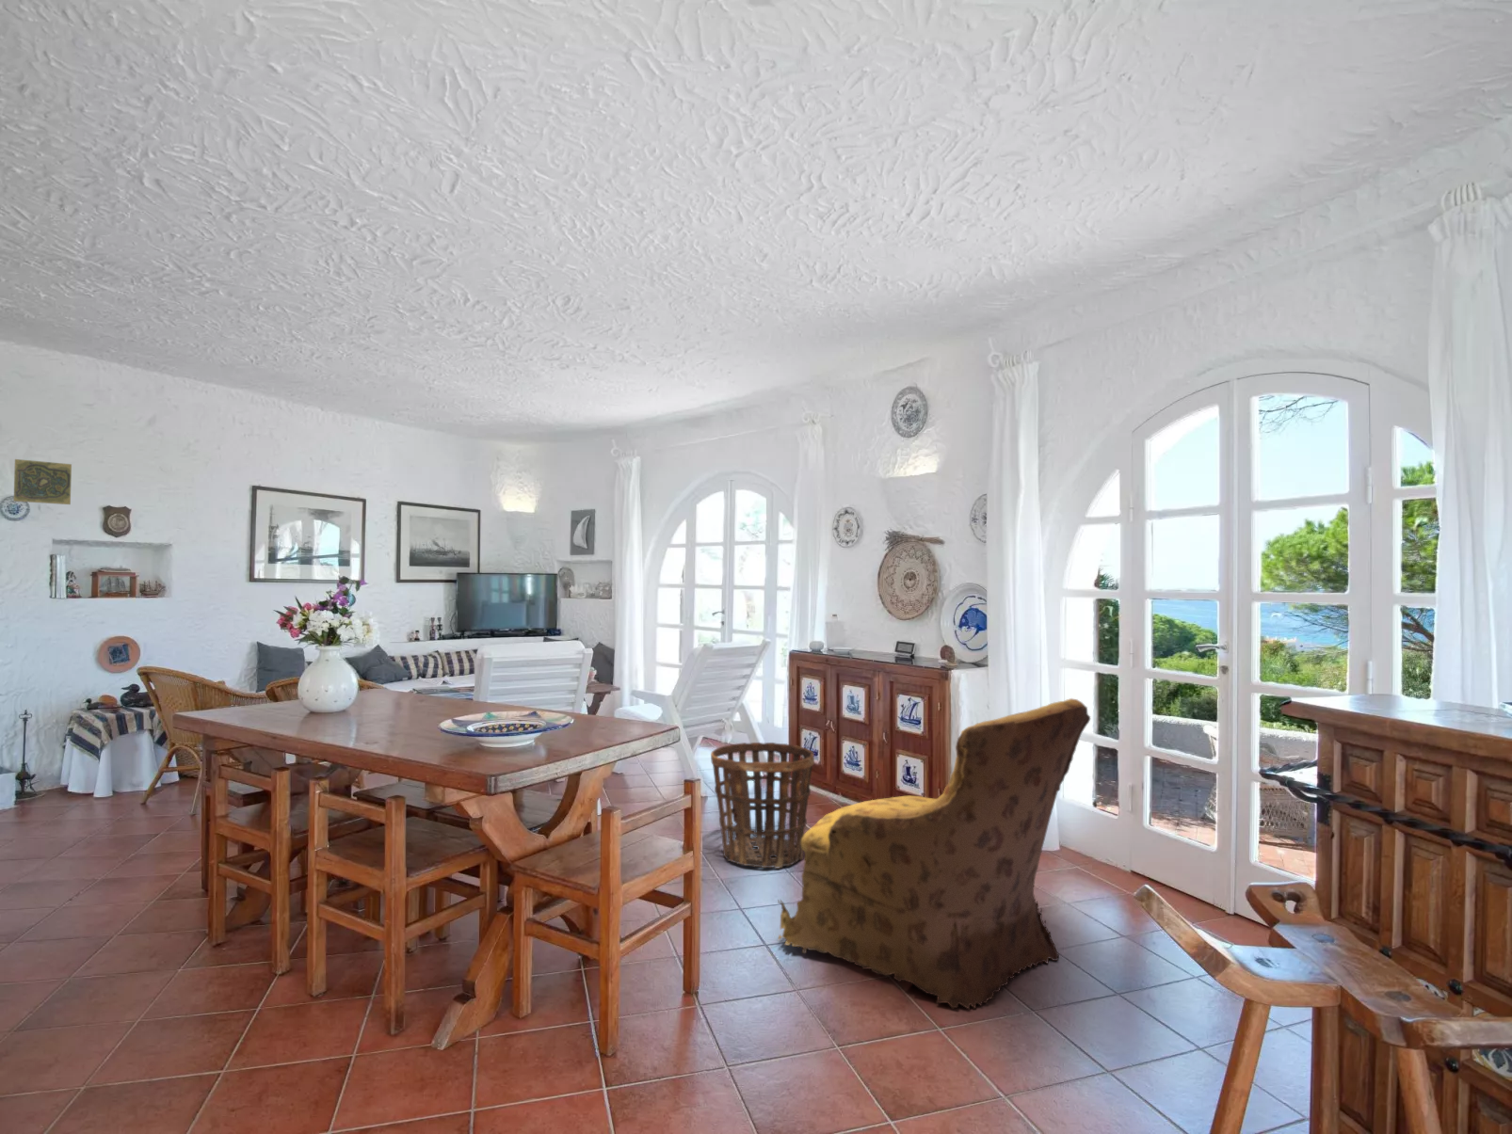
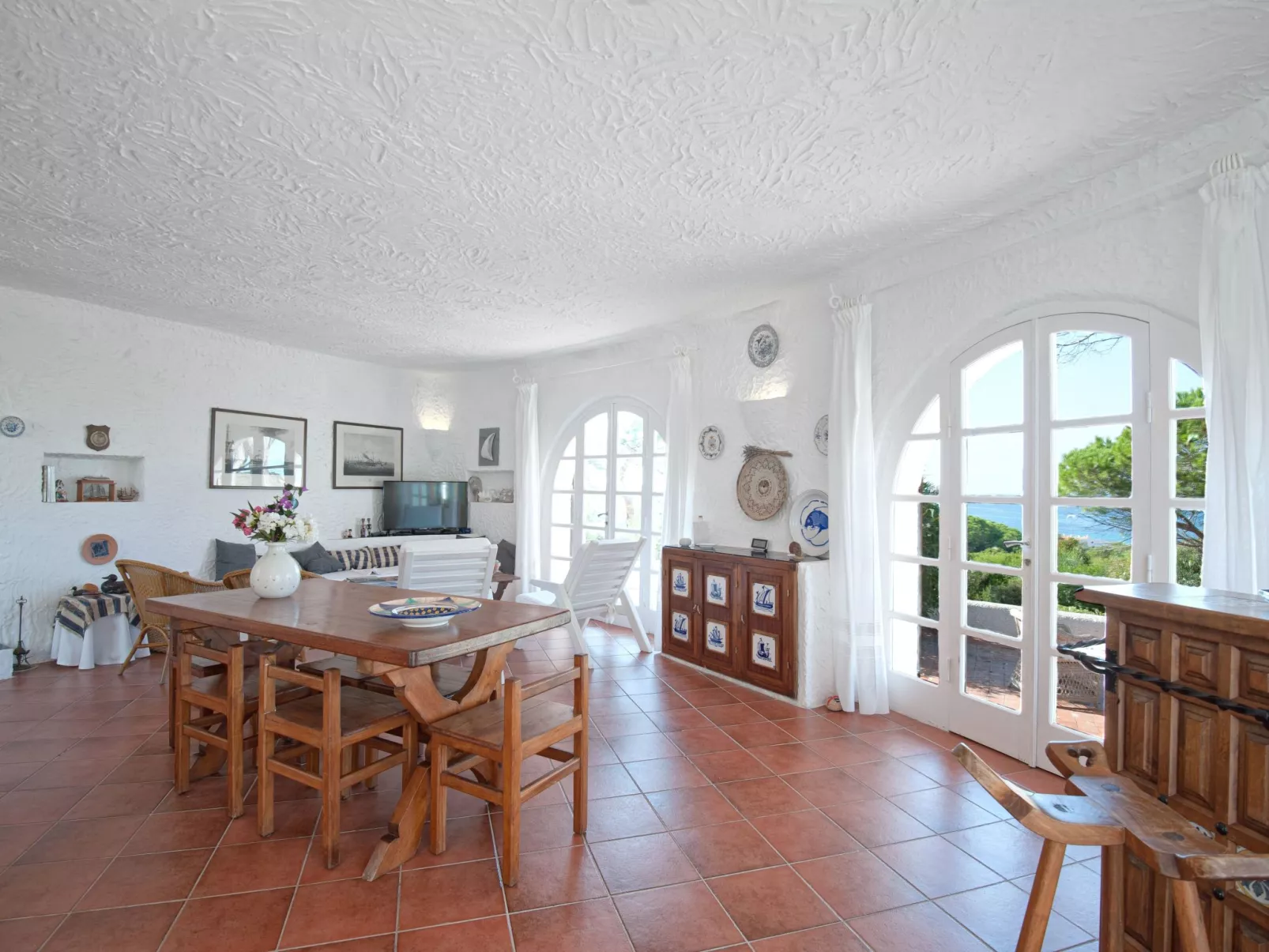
- basket (761, 802)
- decorative tile (43, 482)
- armchair (941, 817)
